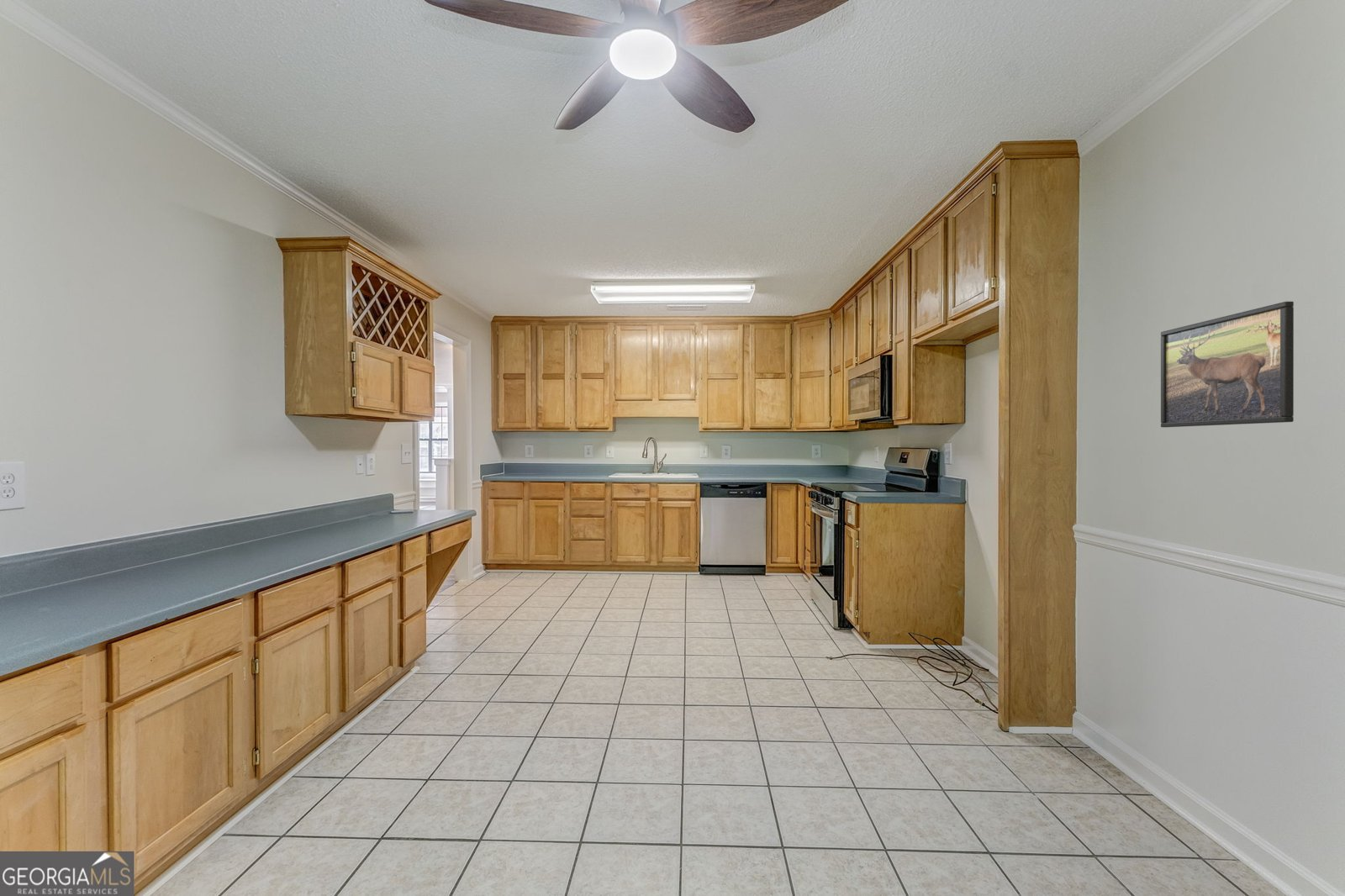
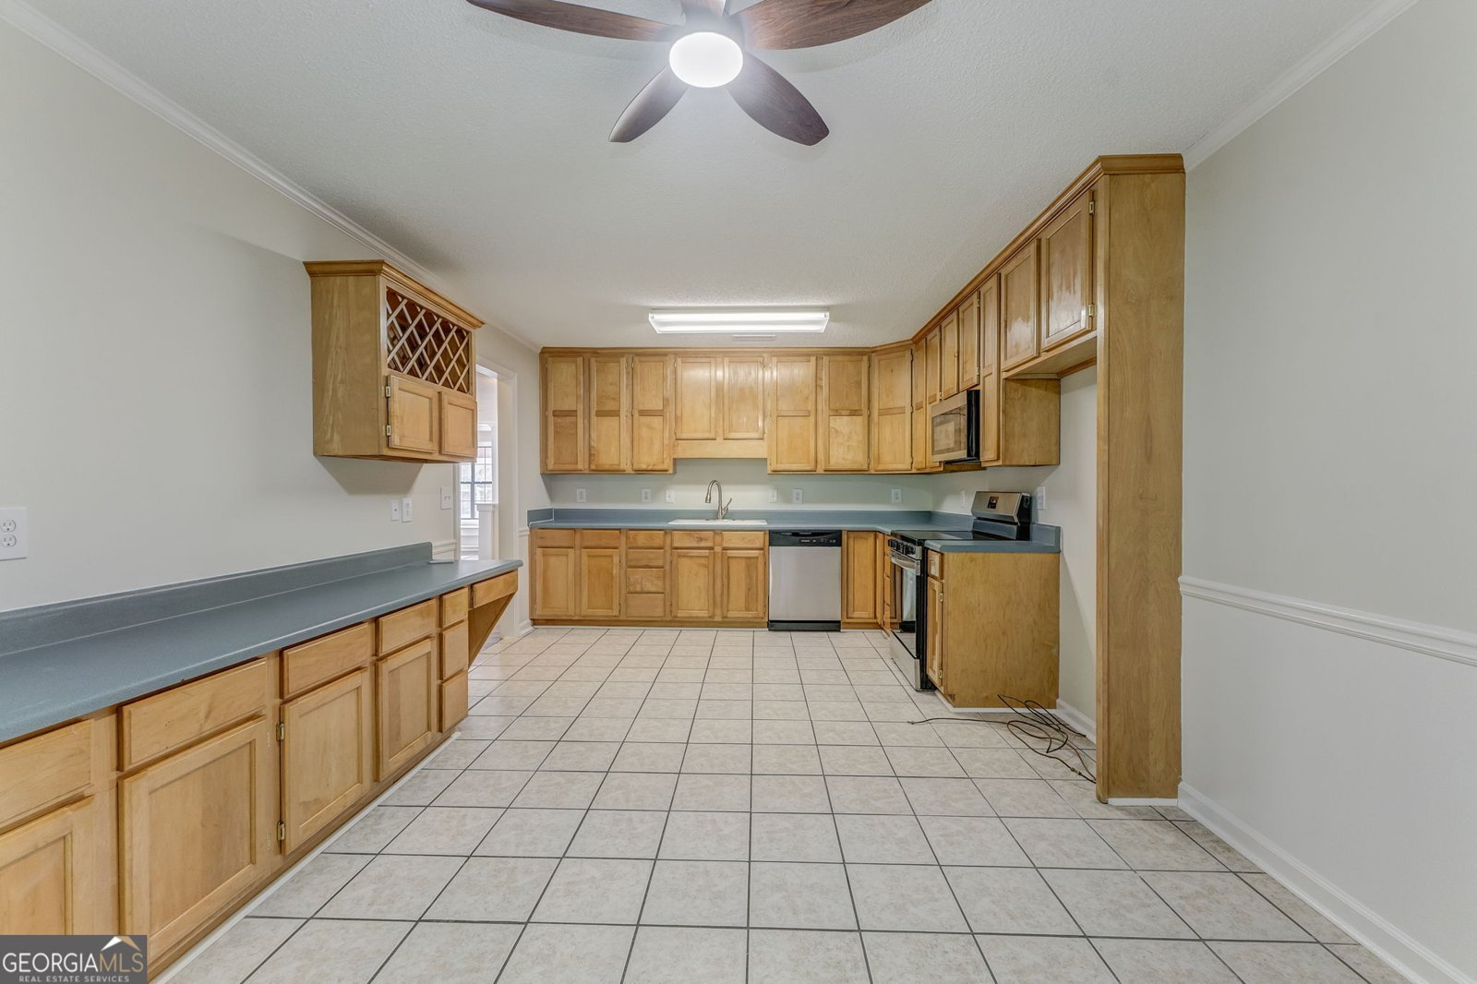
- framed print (1219, 372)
